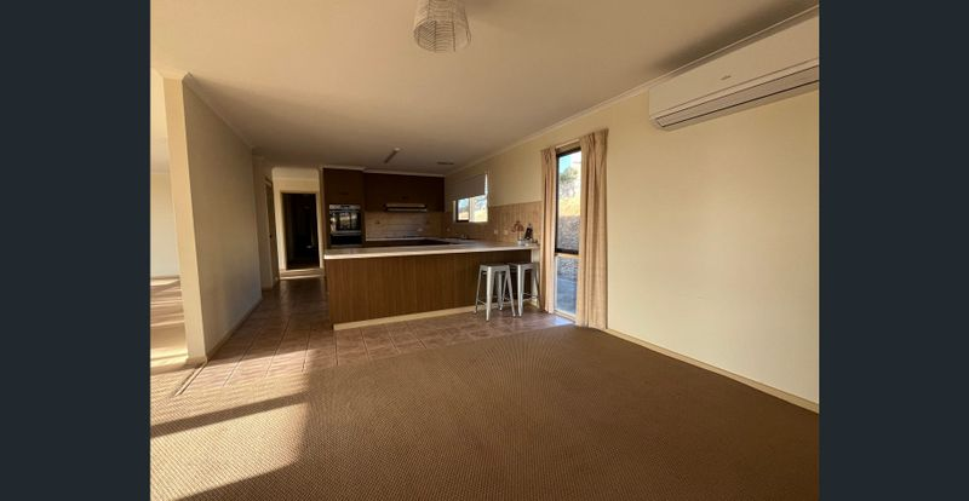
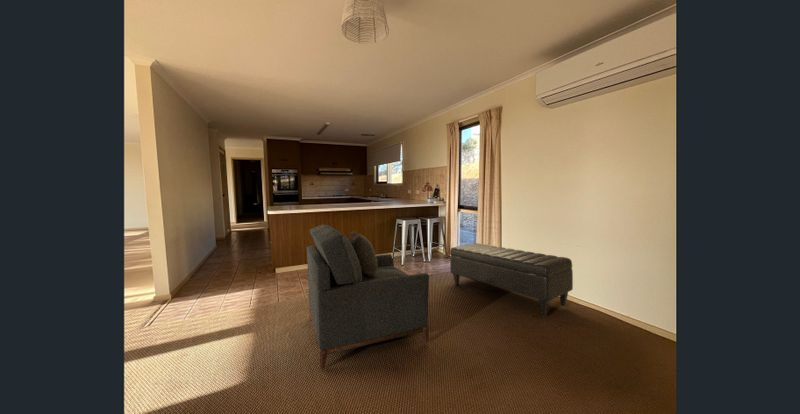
+ ottoman (504, 273)
+ armchair (362, 278)
